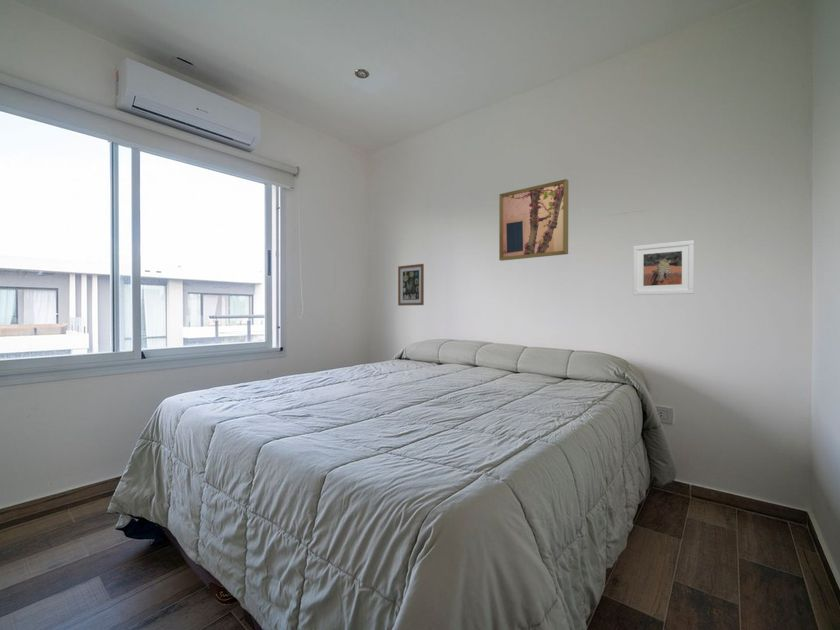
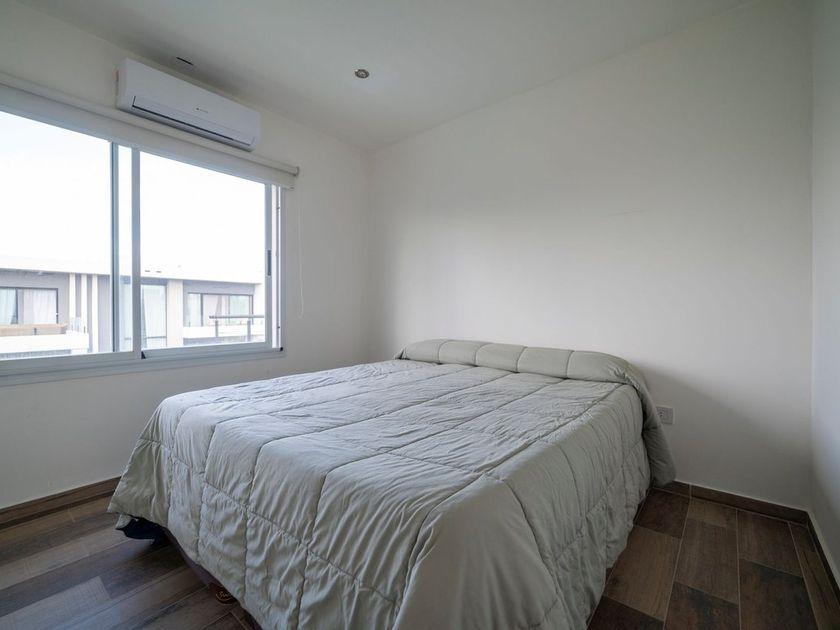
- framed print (662, 269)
- wall art (531, 222)
- wall art (410, 285)
